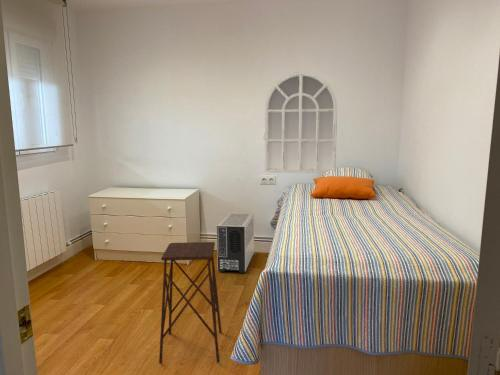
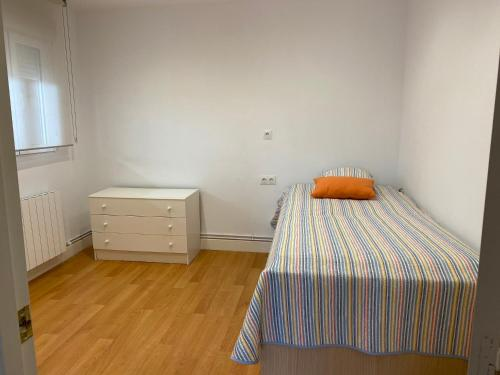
- air purifier (236, 240)
- mirror (300, 123)
- side table (190, 299)
